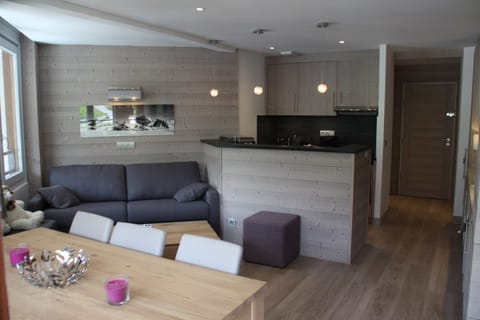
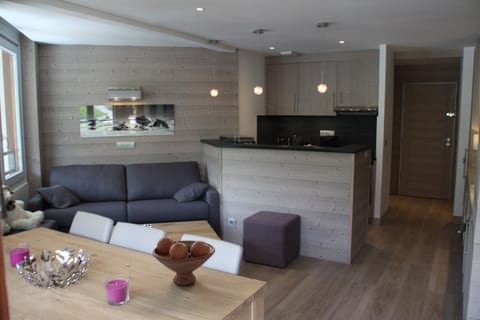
+ fruit bowl (184, 259)
